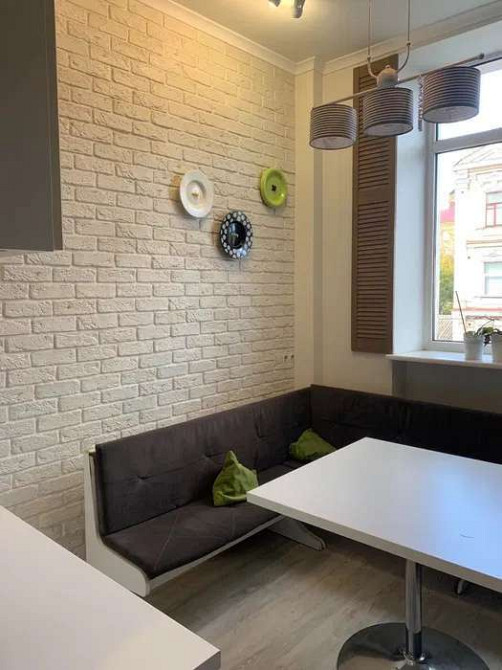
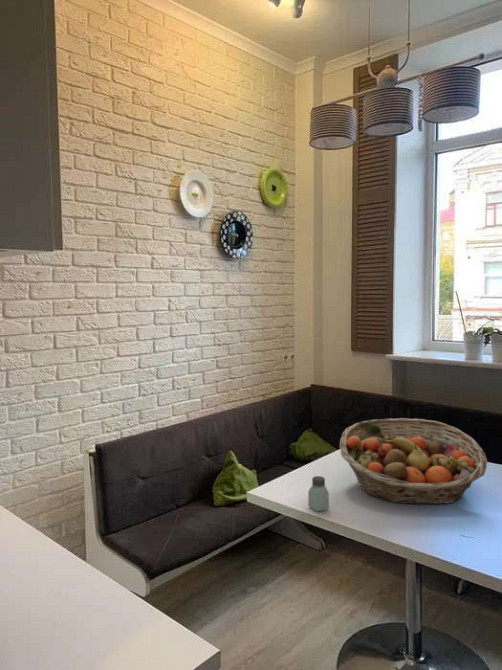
+ fruit basket (409, 459)
+ saltshaker (318, 493)
